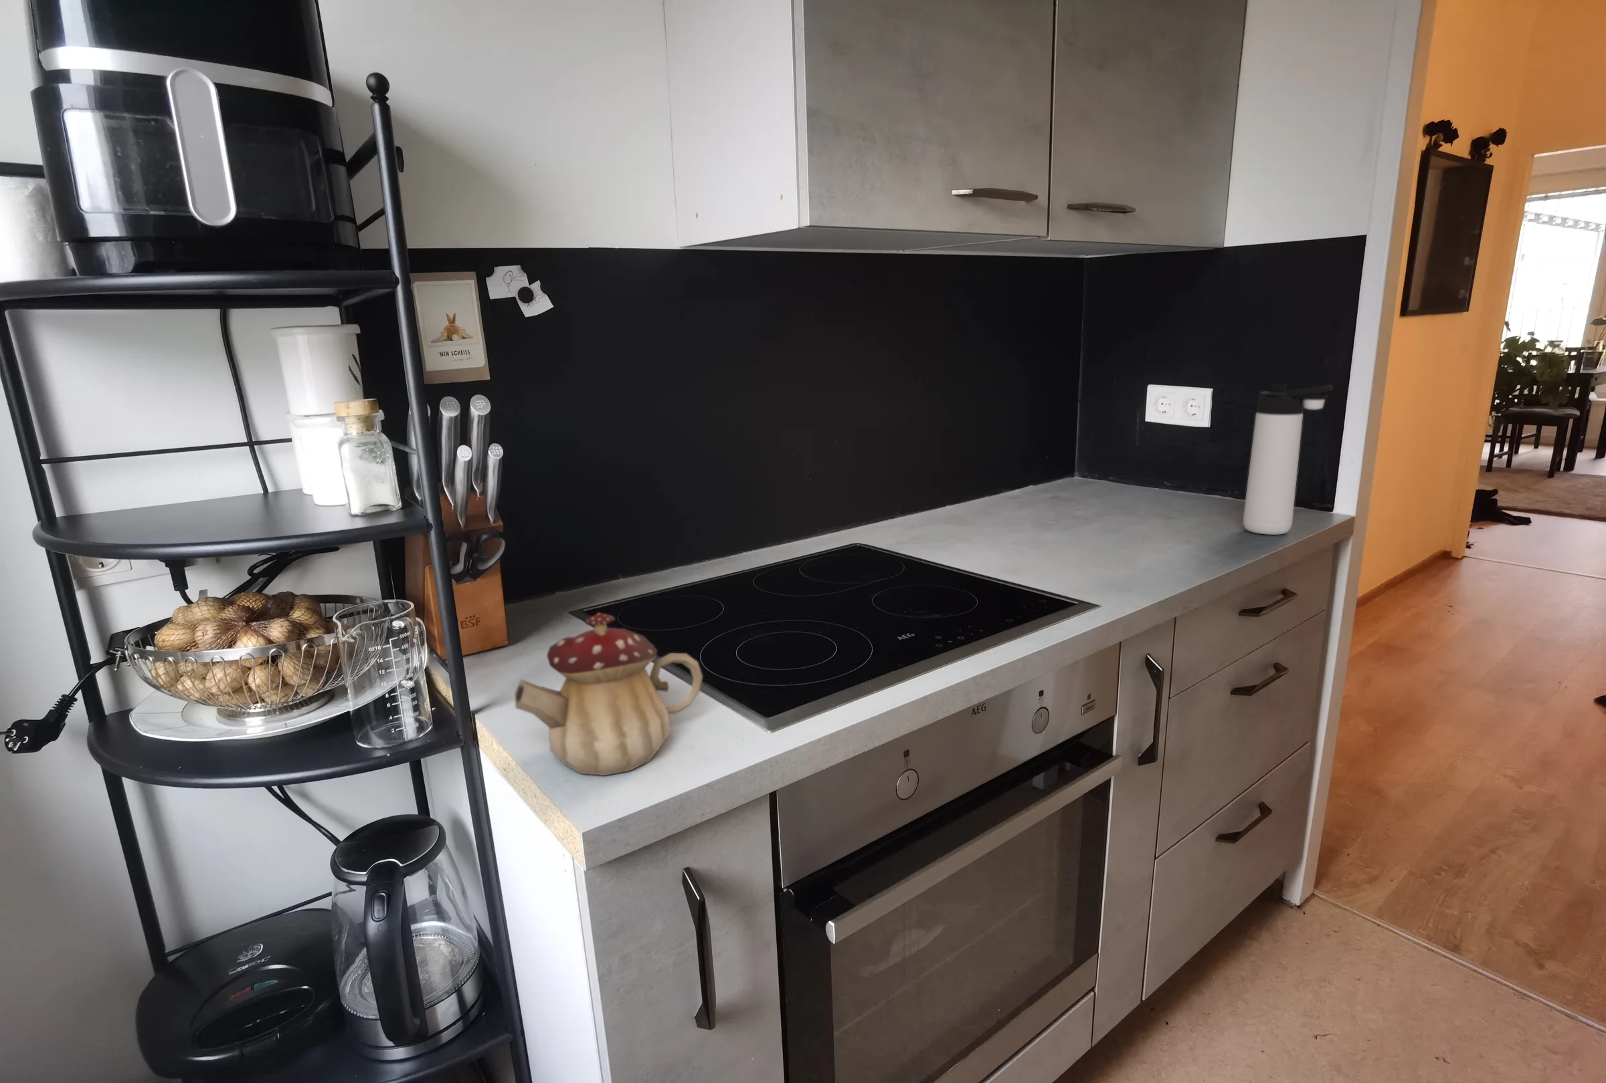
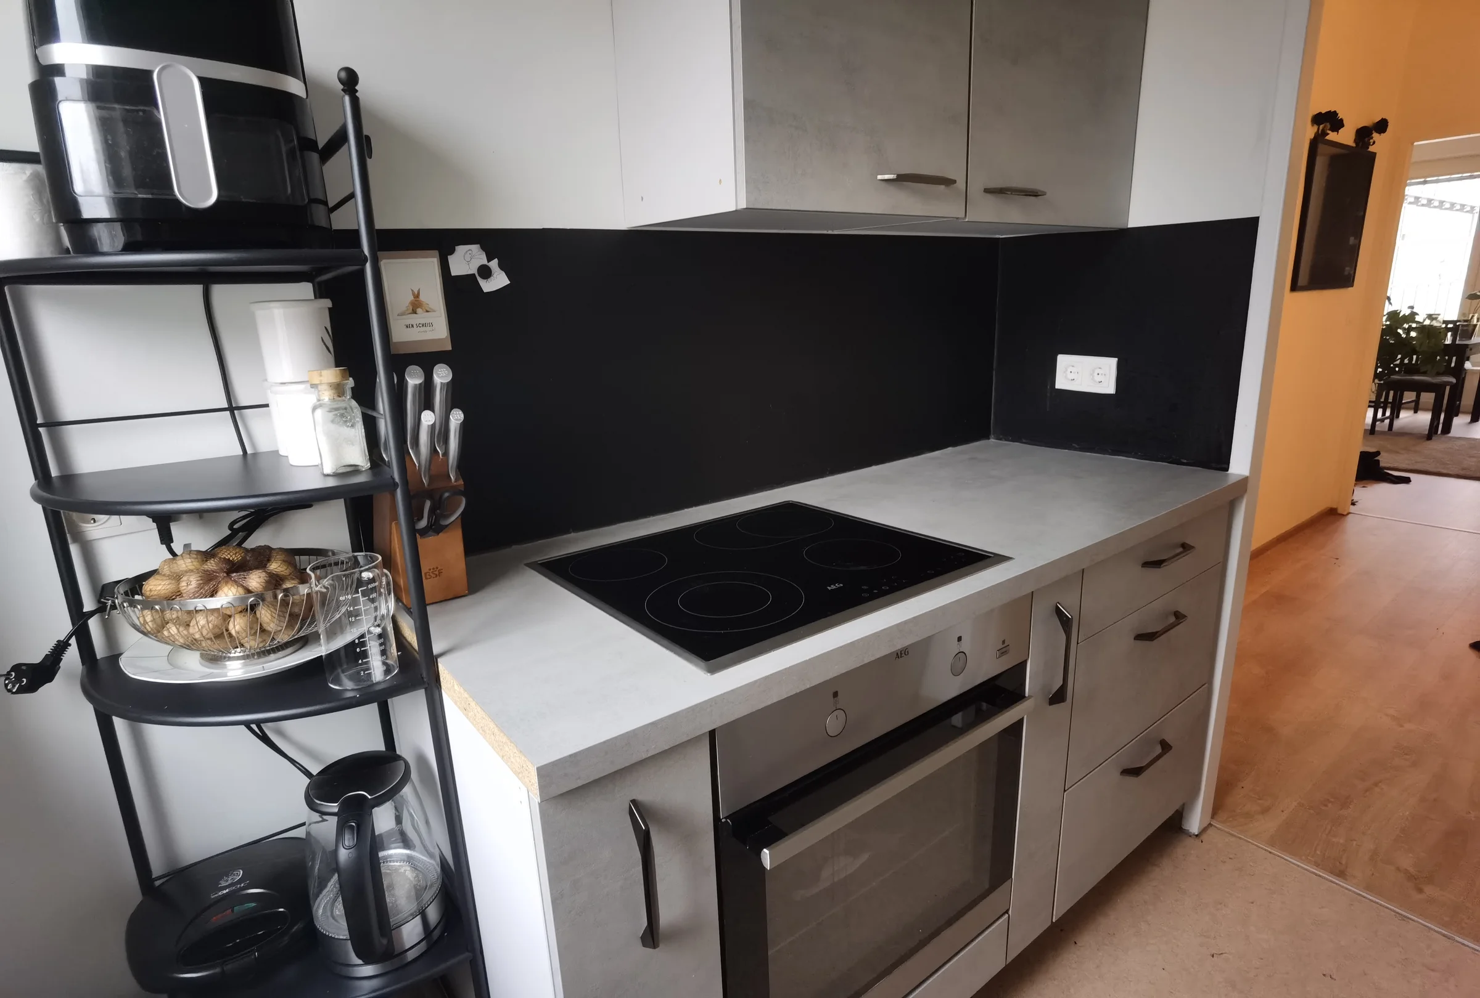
- teapot (613, 682)
- thermos bottle (1286, 459)
